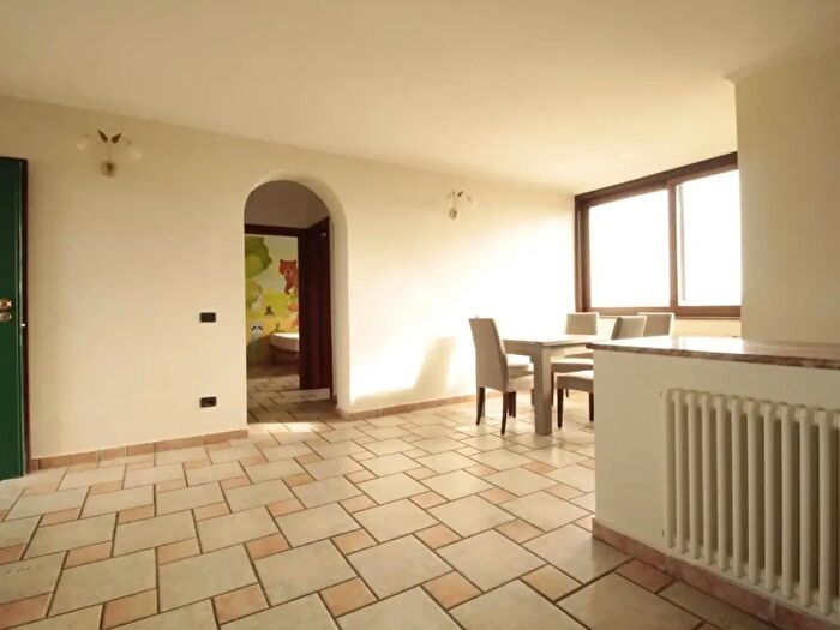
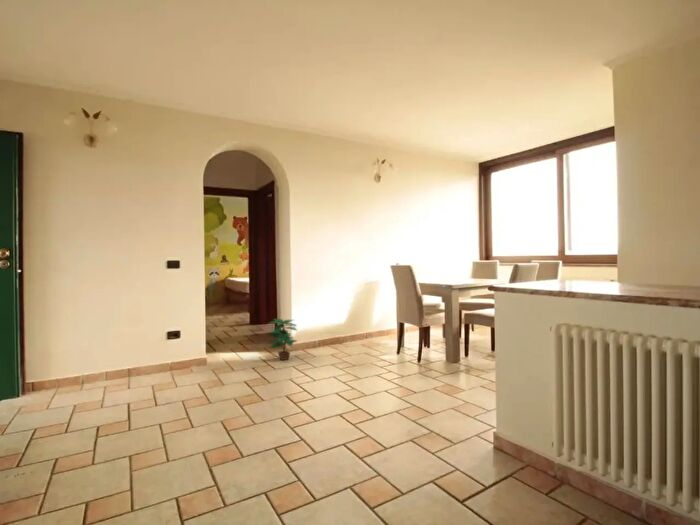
+ potted plant (283, 339)
